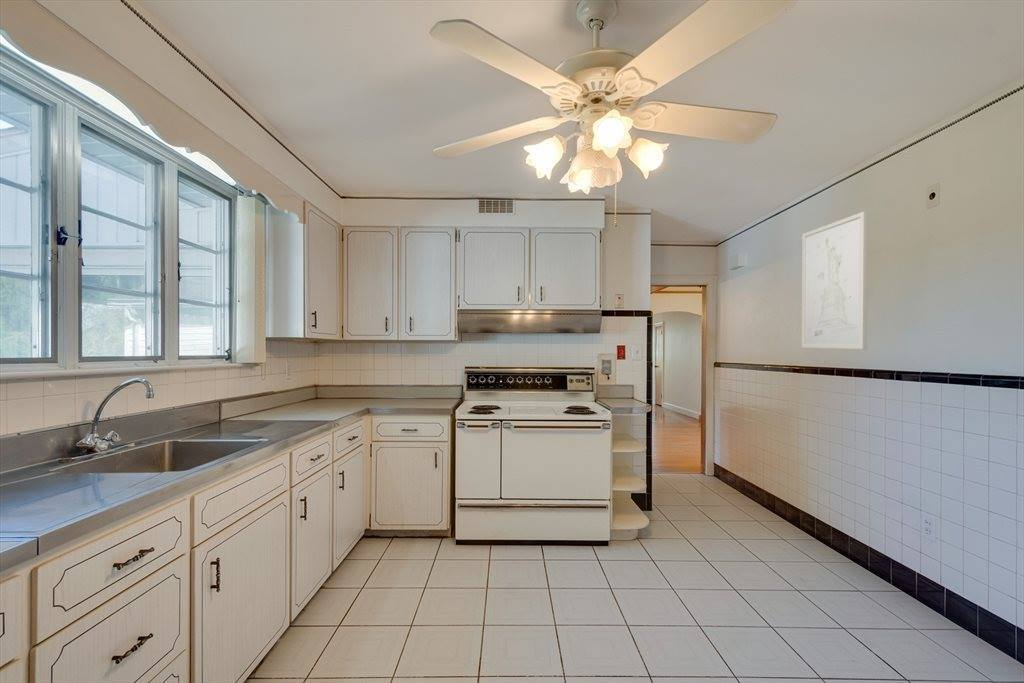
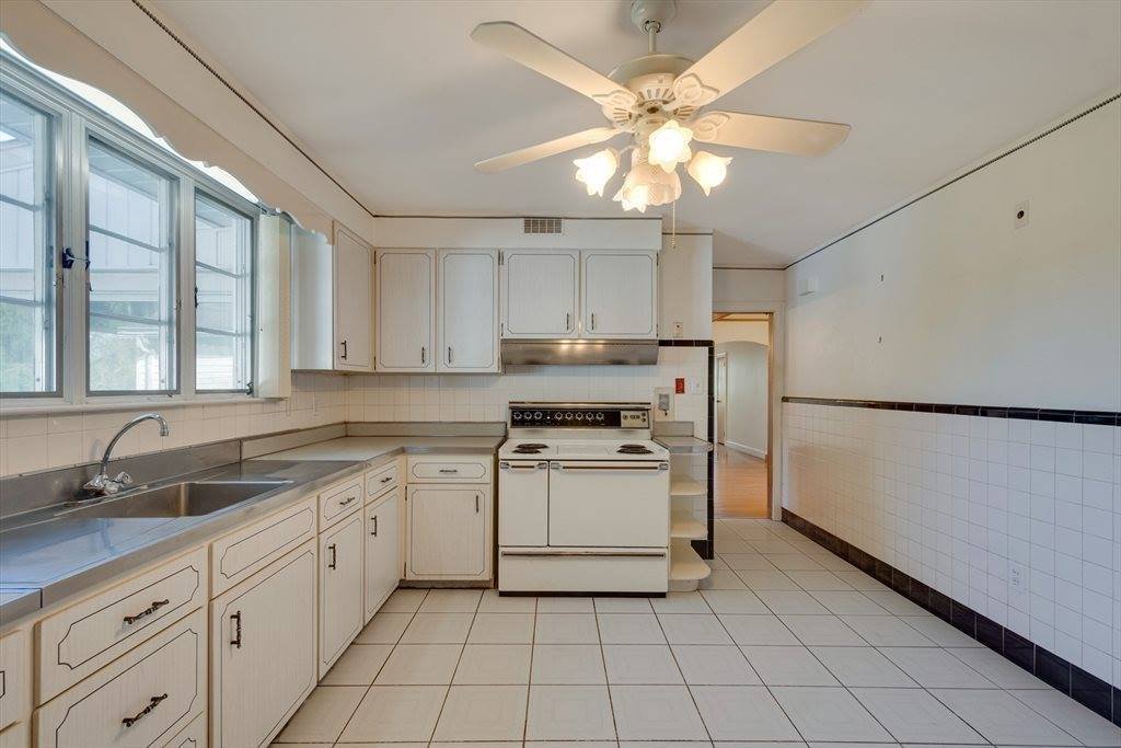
- wall art (831, 286)
